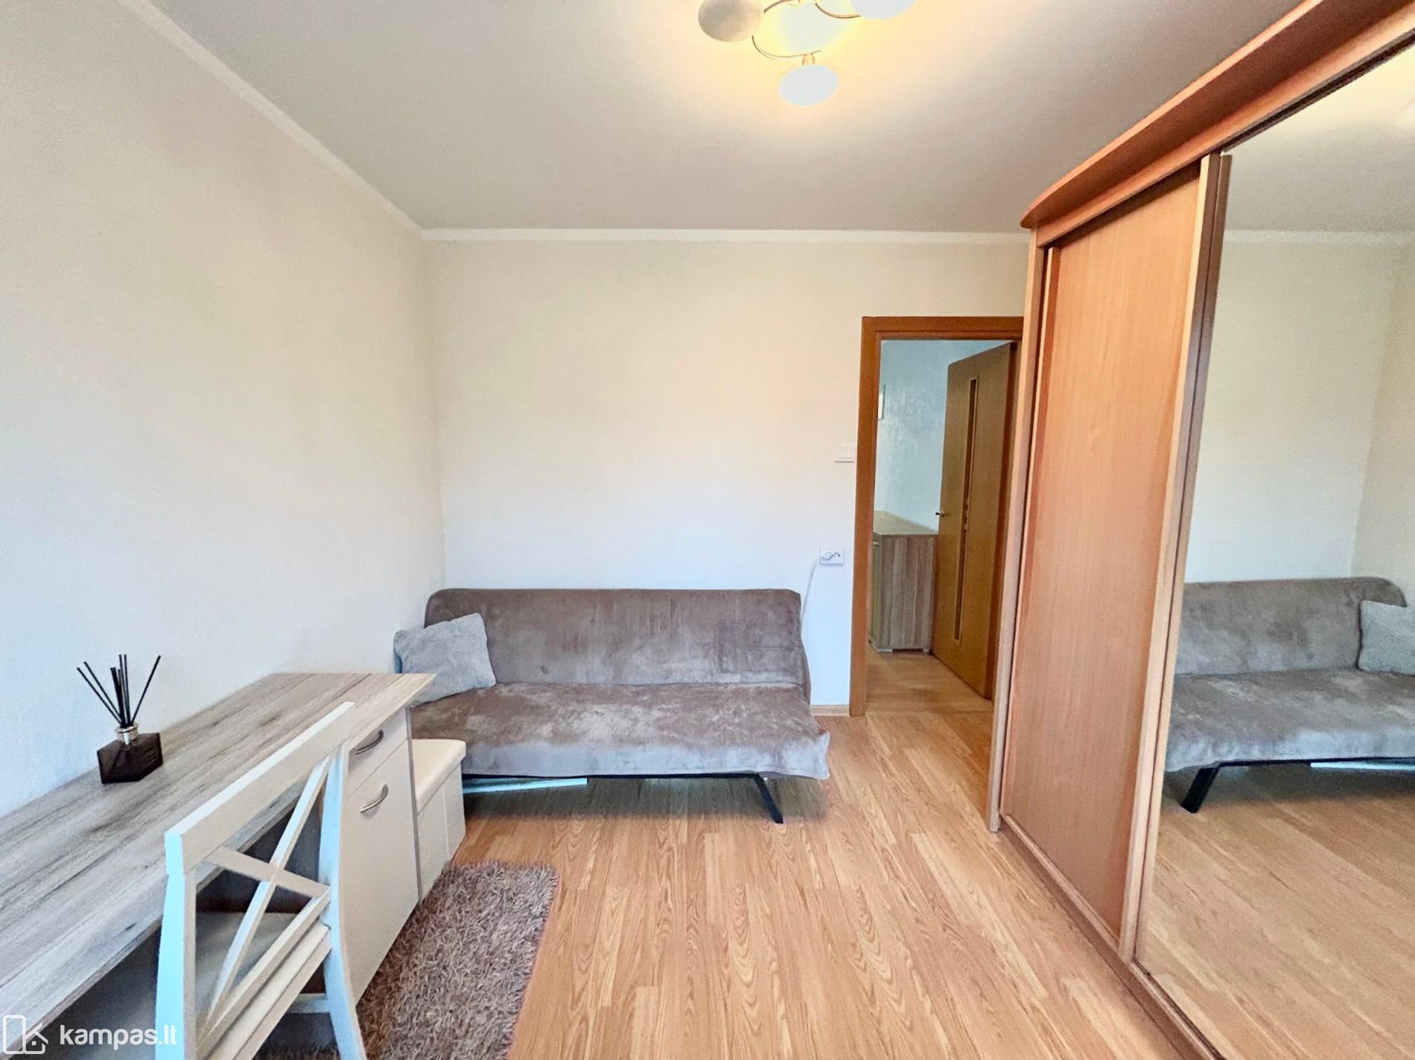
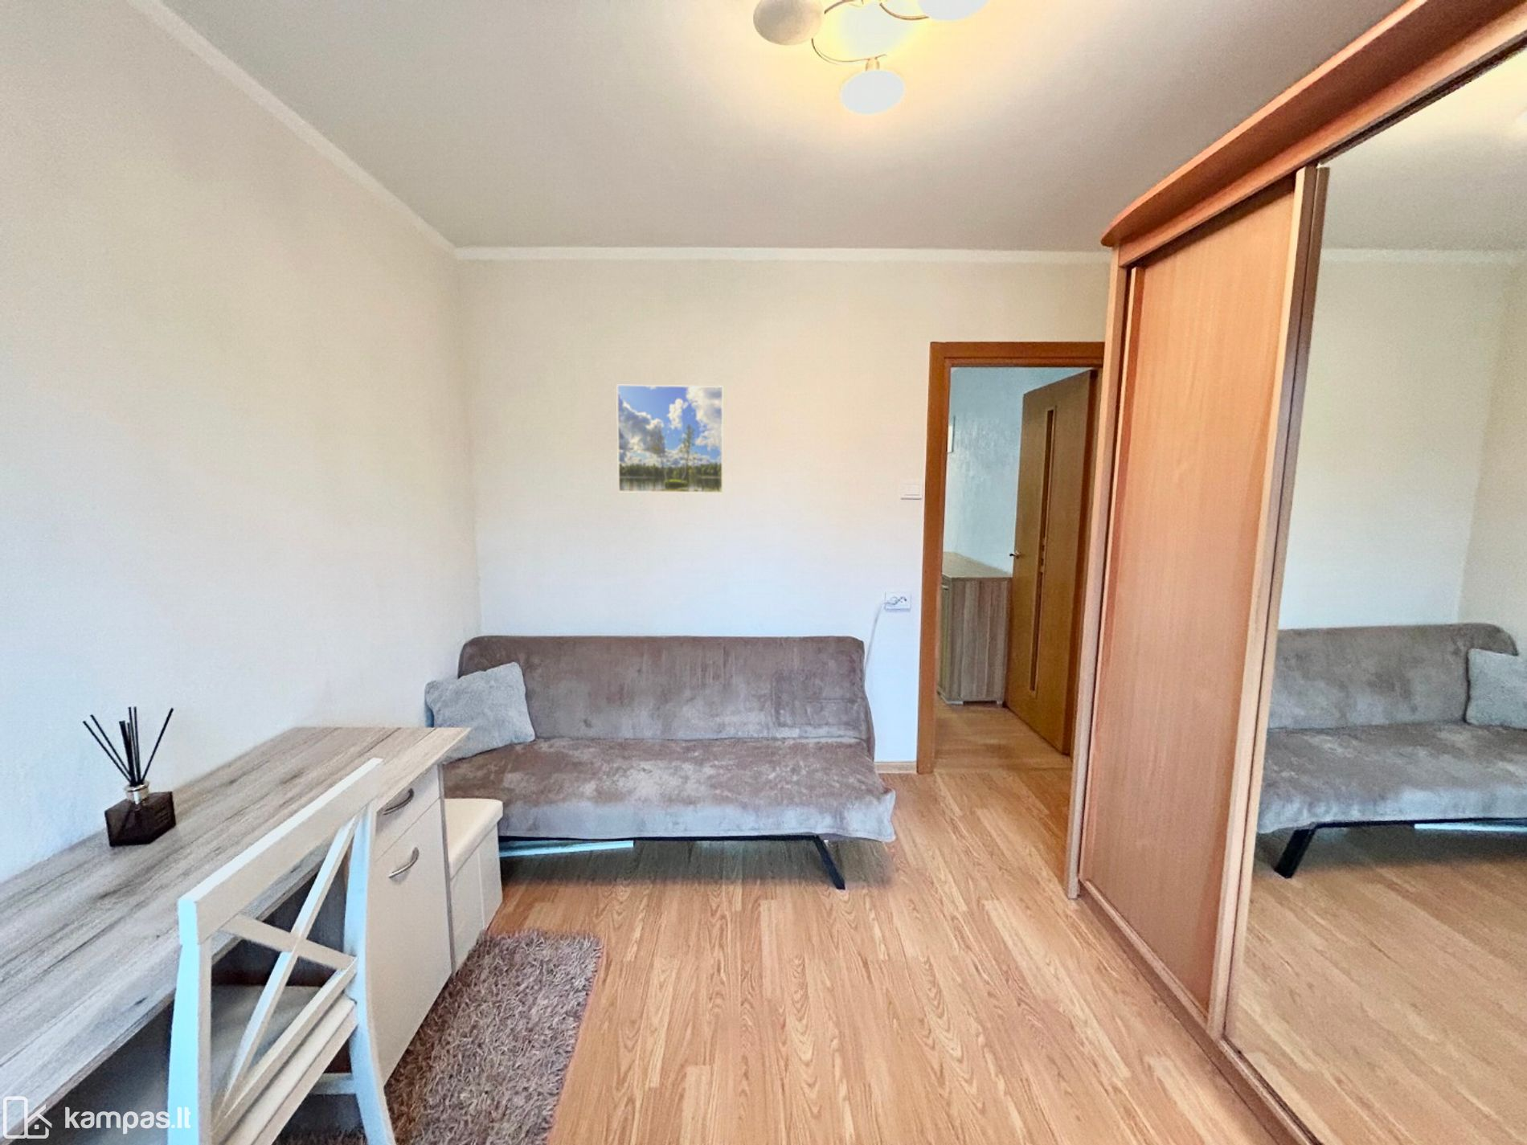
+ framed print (670, 439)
